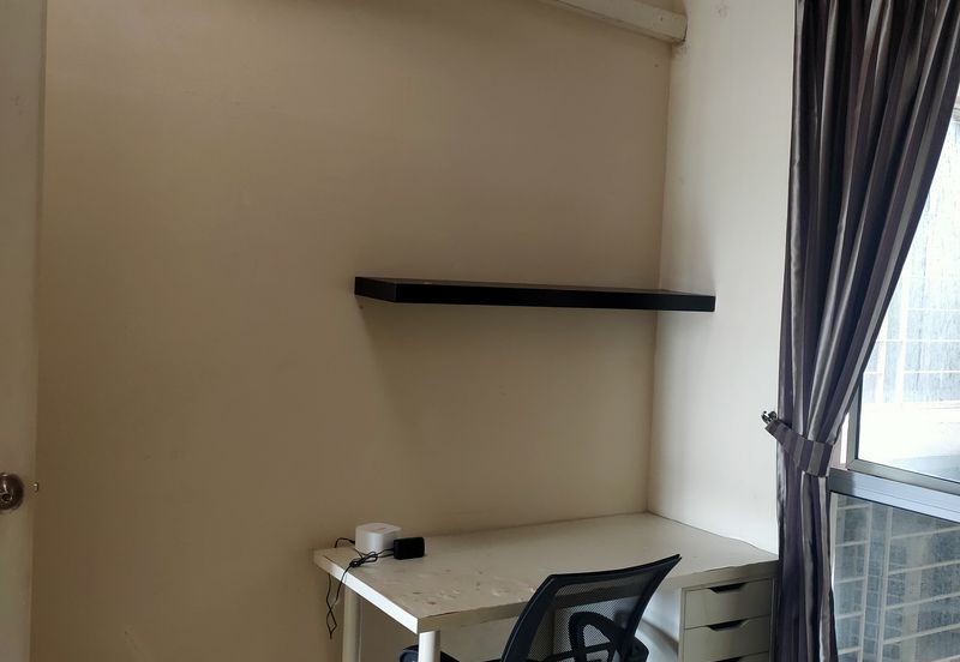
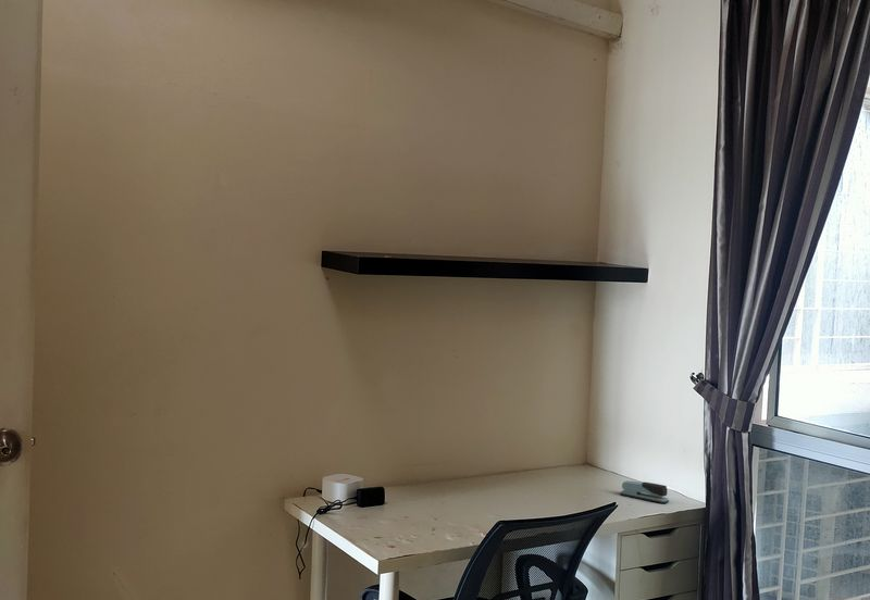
+ stapler (644, 489)
